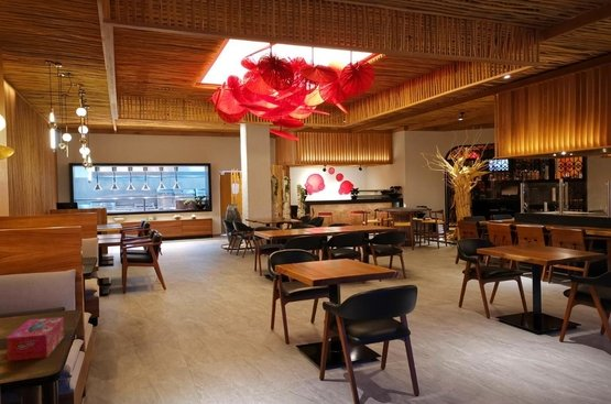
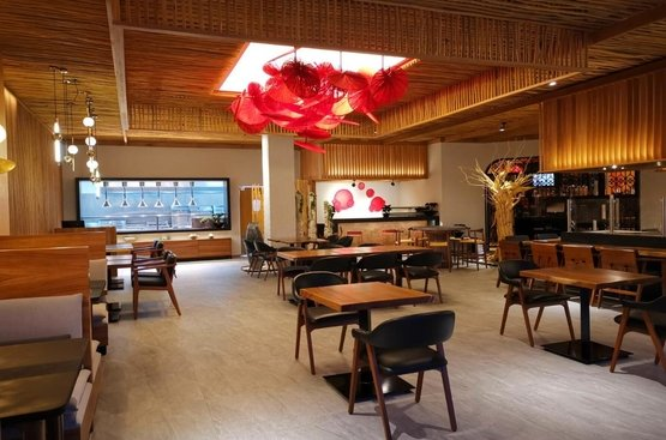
- tissue box (37, 337)
